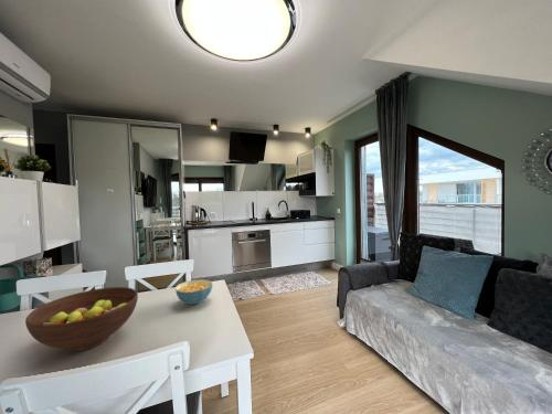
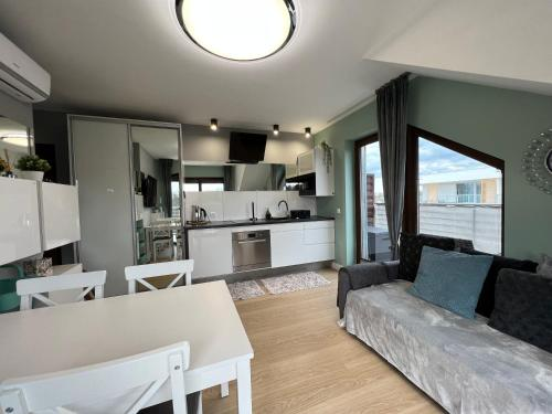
- fruit bowl (88, 321)
- cereal bowl (194, 294)
